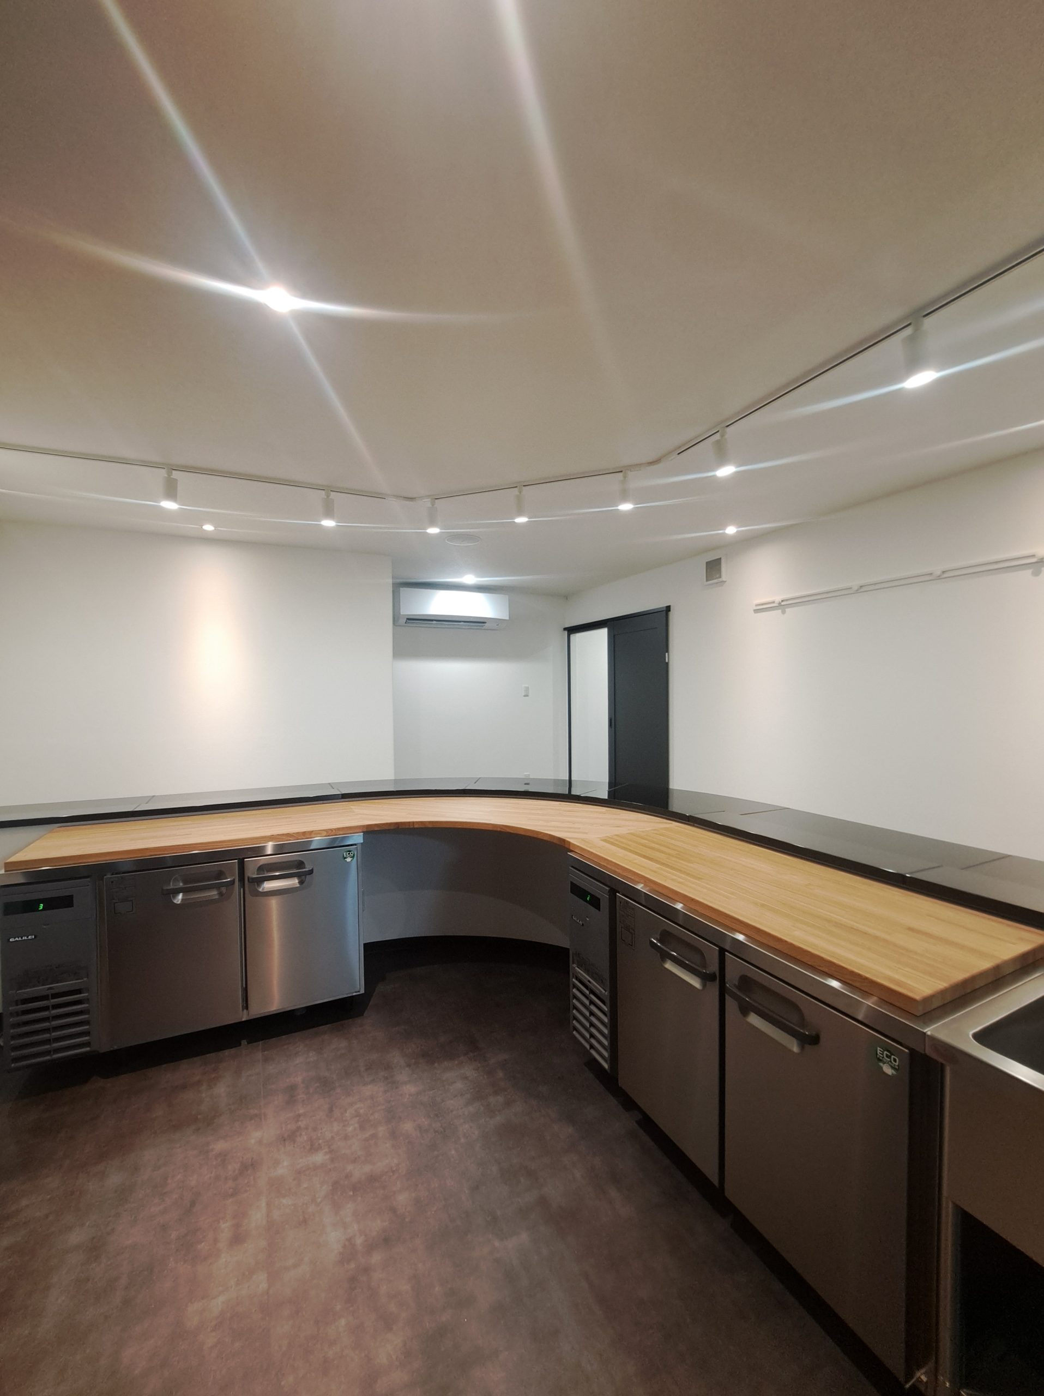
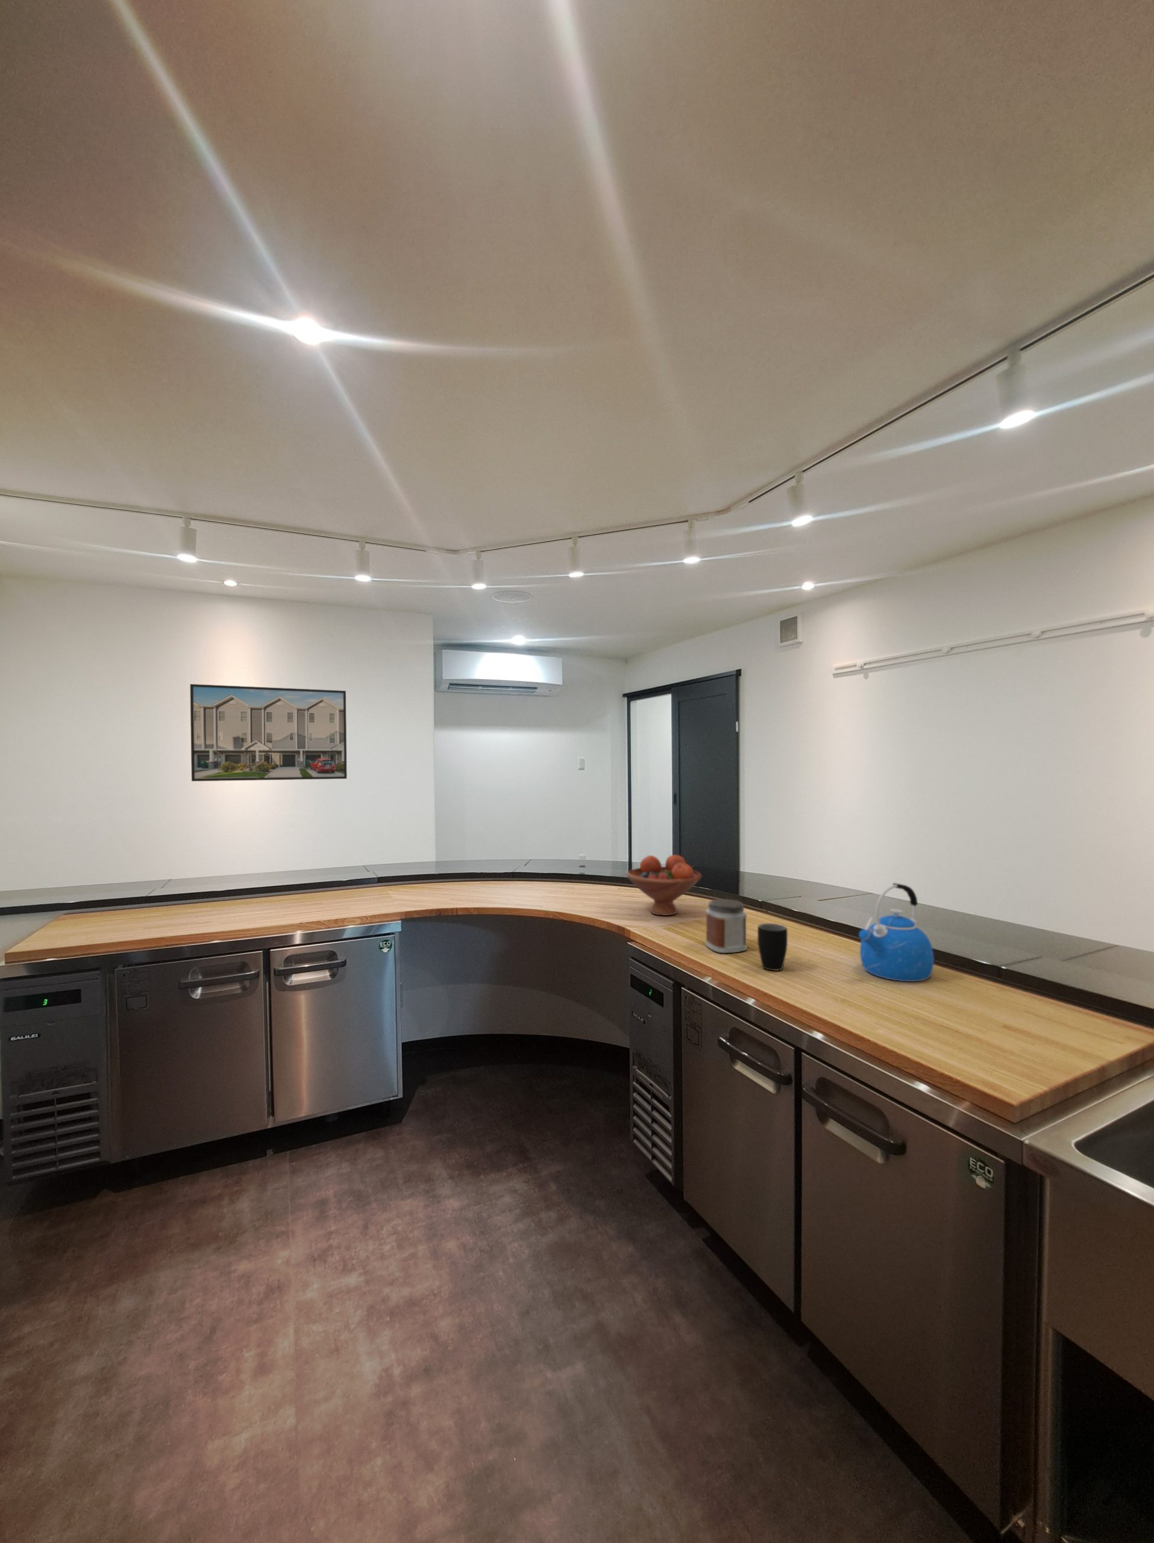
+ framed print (273, 733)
+ jar (726, 925)
+ fruit bowl (663, 885)
+ kettle (890, 928)
+ mug (772, 945)
